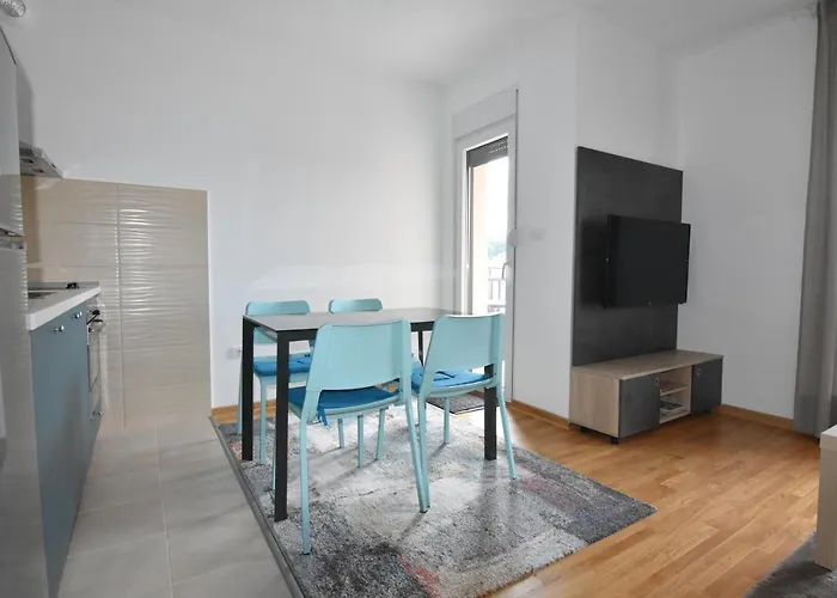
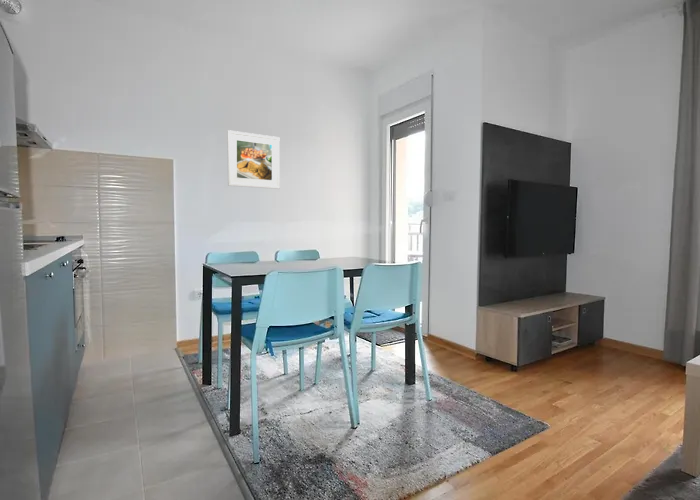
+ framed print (254, 160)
